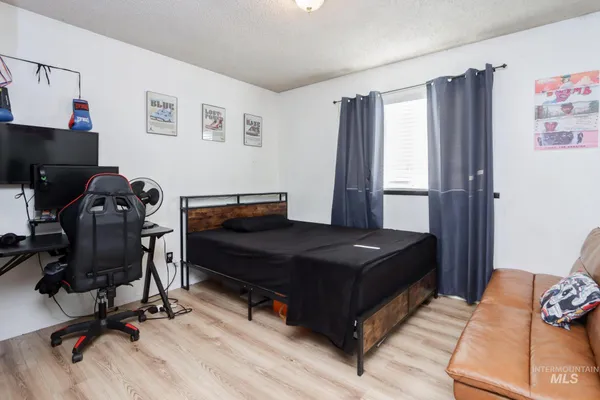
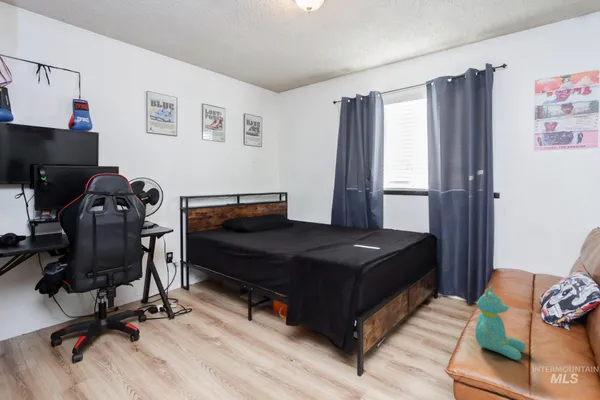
+ teddy bear (499, 319)
